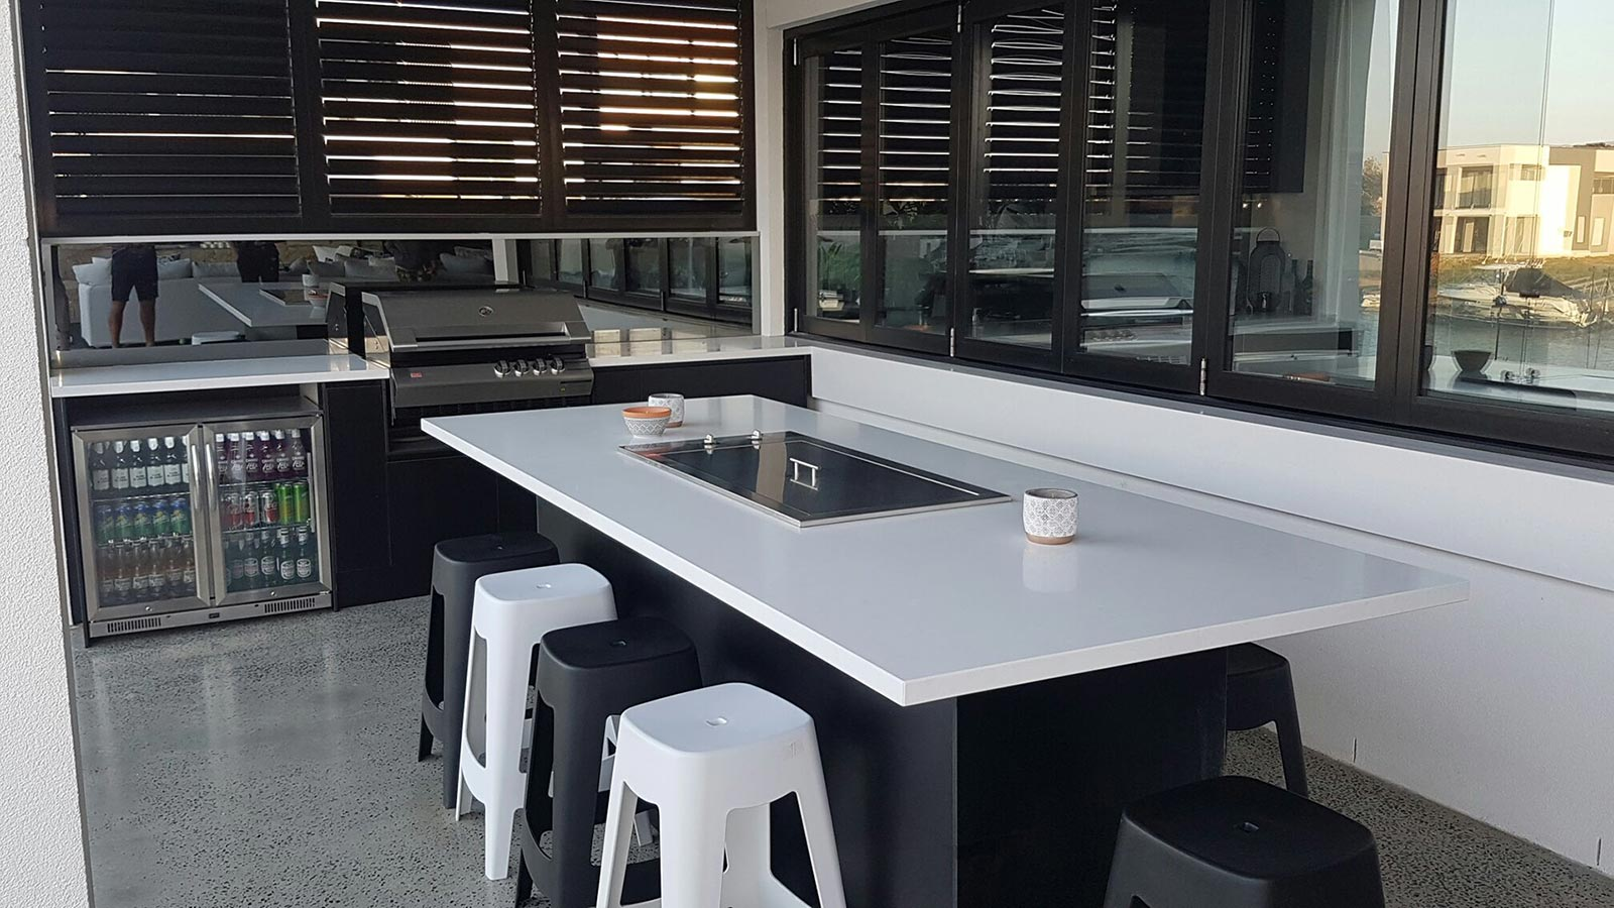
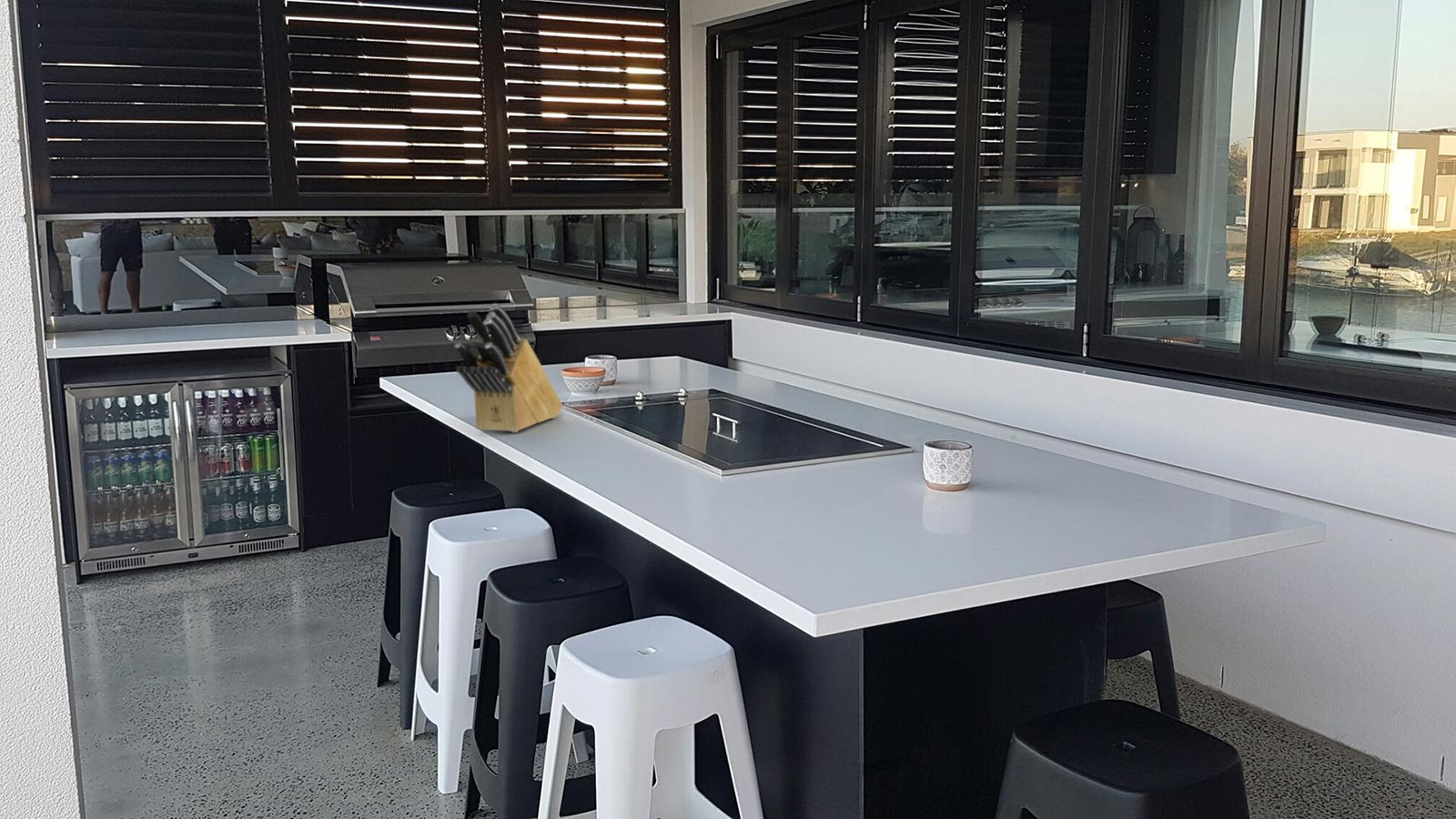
+ knife block (510, 364)
